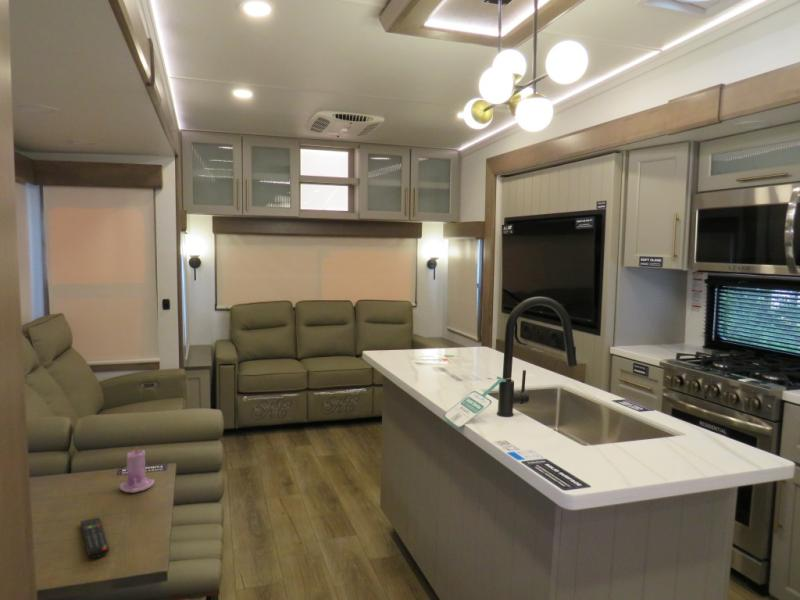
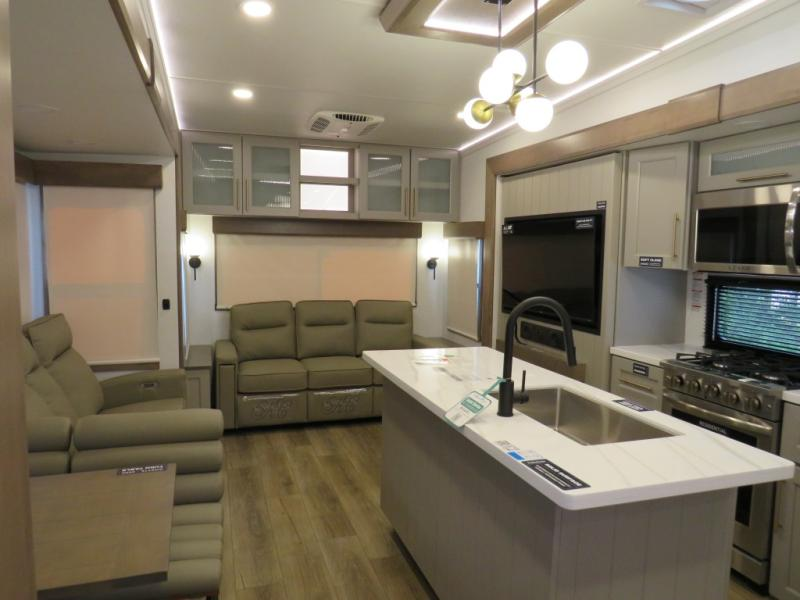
- remote control (94, 536)
- candle (137, 466)
